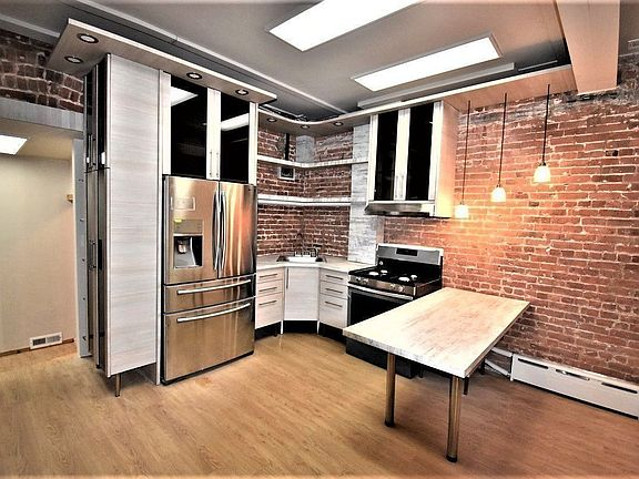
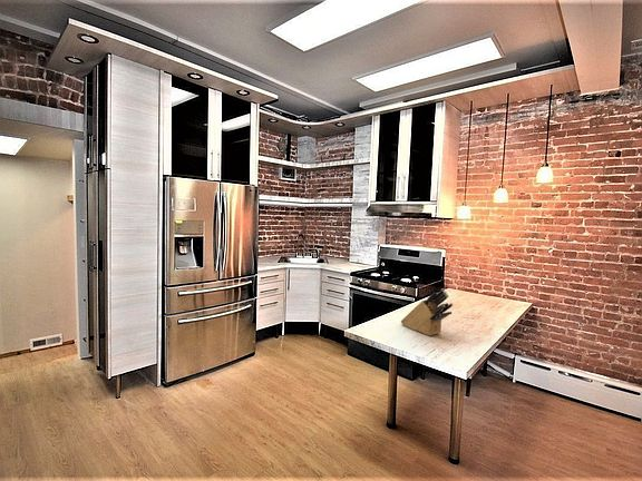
+ knife block (426, 308)
